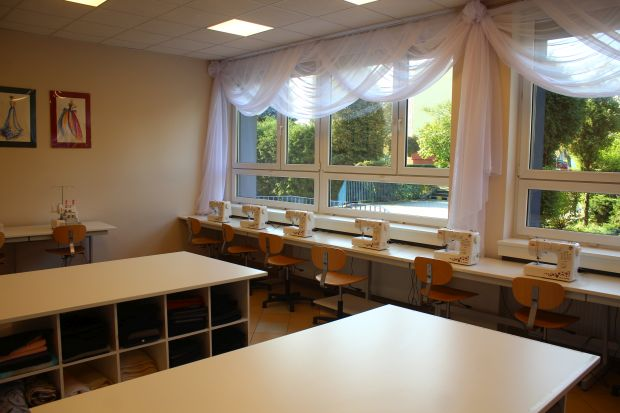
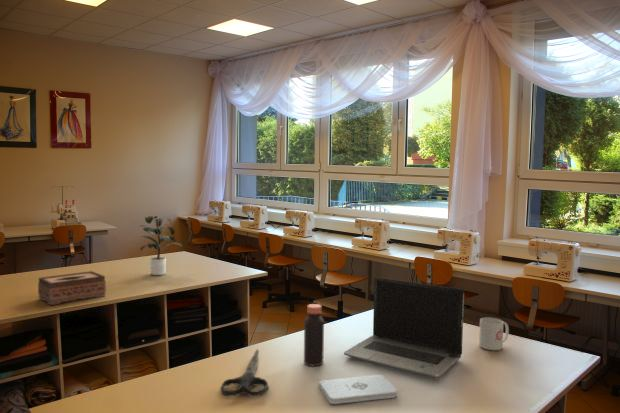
+ bottle (313, 334)
+ laptop computer (403, 323)
+ scissors (246, 369)
+ mug (495, 333)
+ potted plant (162, 241)
+ tissue box (72, 287)
+ notepad (357, 388)
